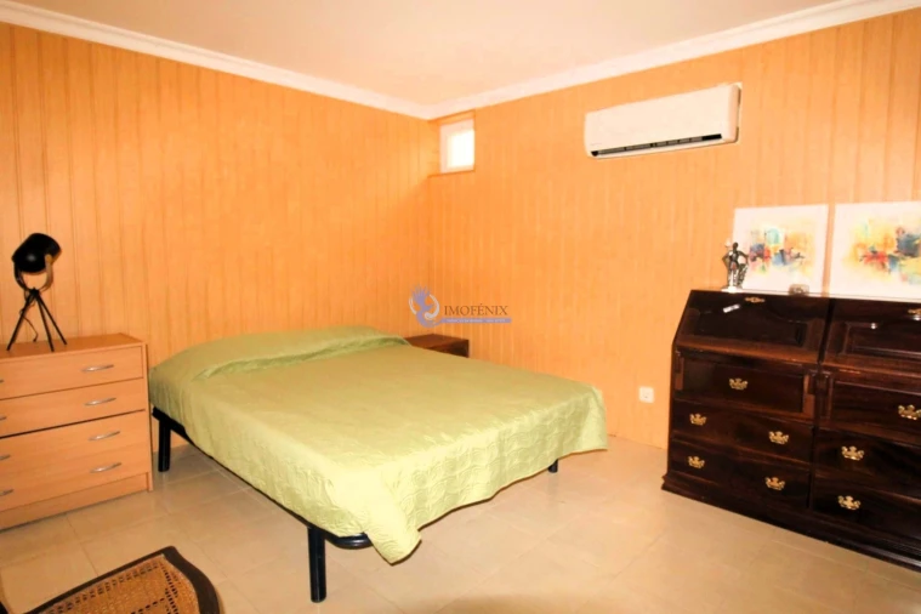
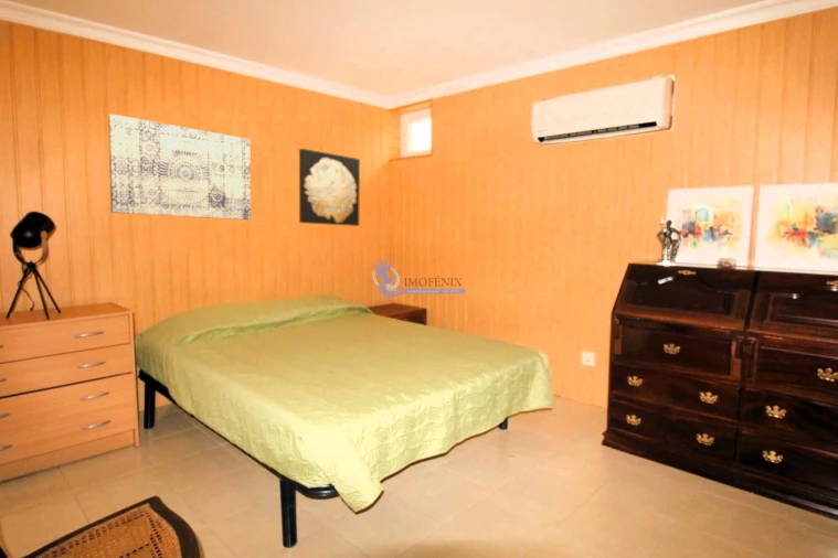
+ wall art (330, 189)
+ wall art (185, 172)
